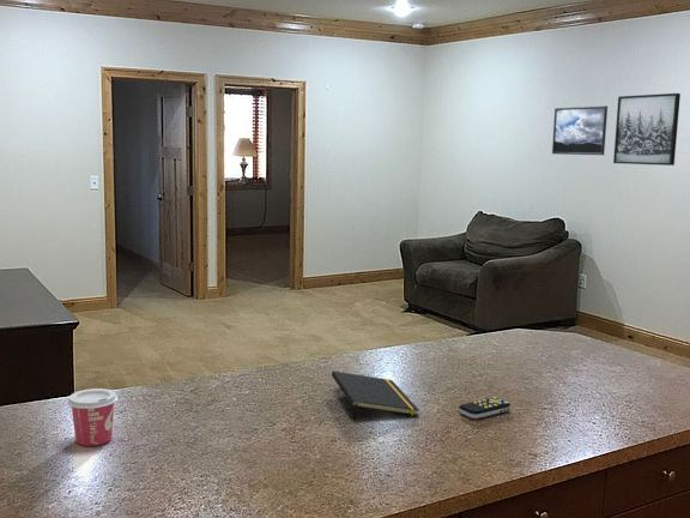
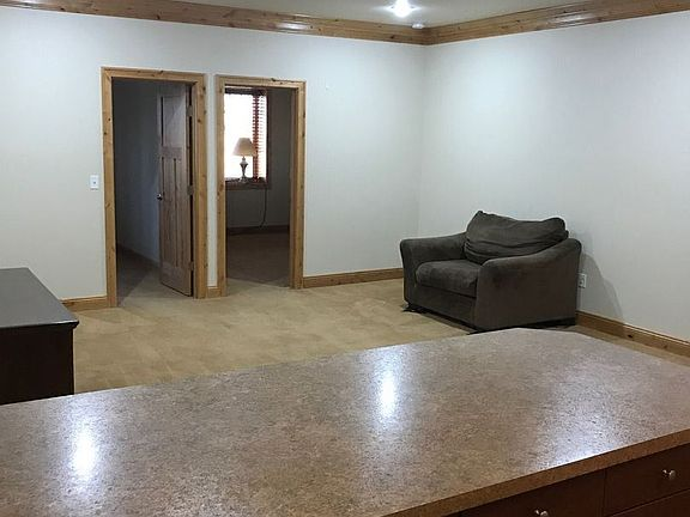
- remote control (484, 406)
- notepad (373, 392)
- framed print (579, 131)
- wall art (644, 130)
- cup (92, 417)
